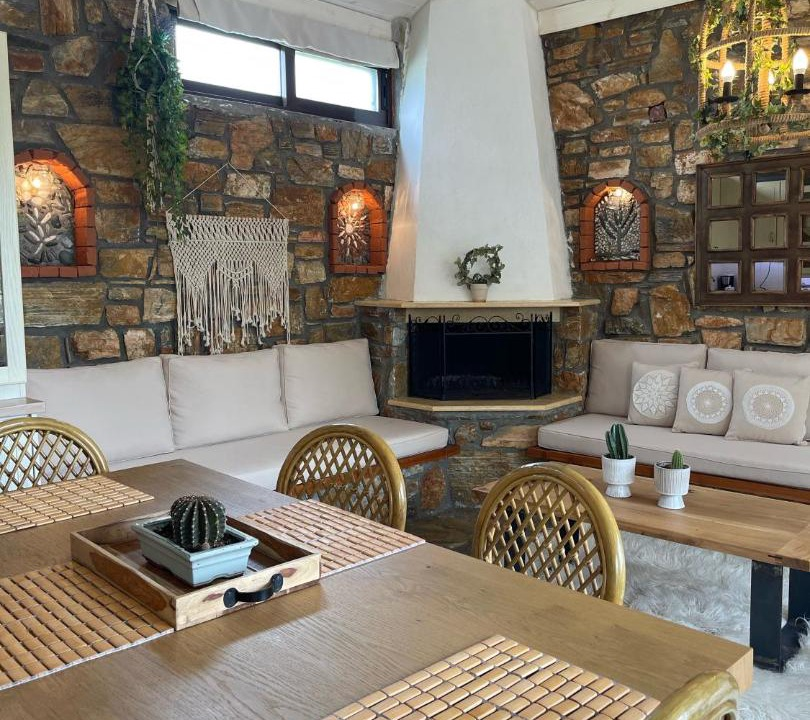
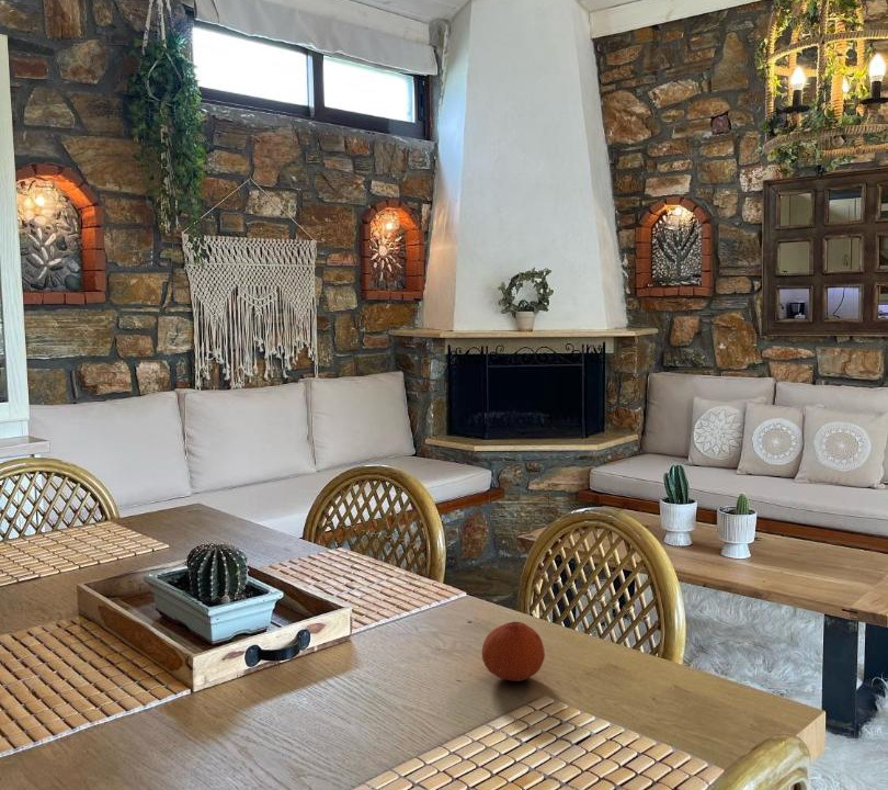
+ fruit (512, 650)
